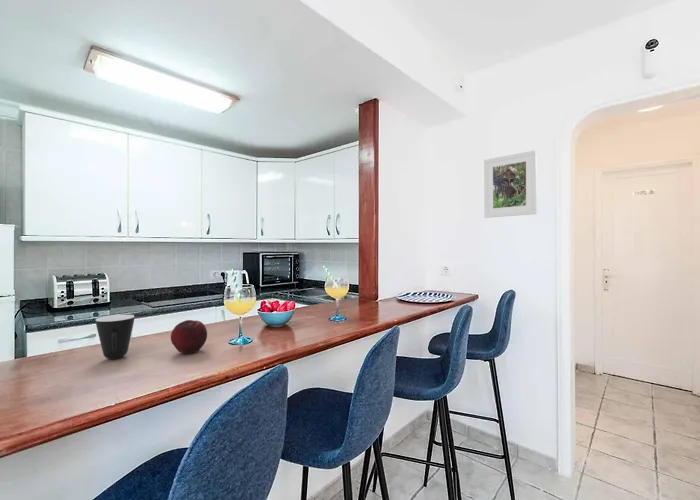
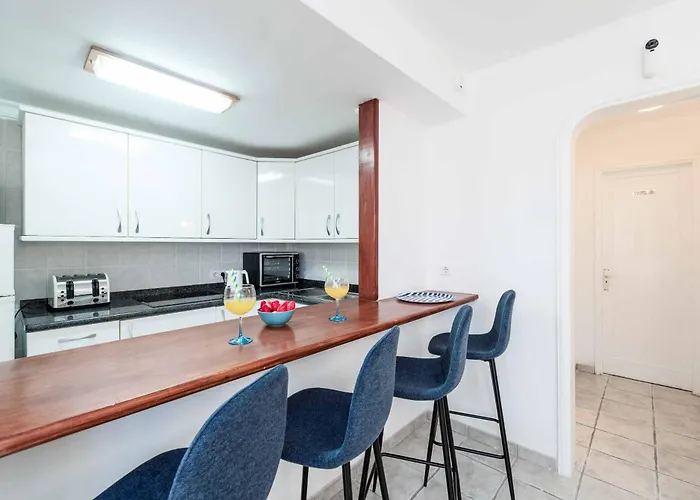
- fruit (189, 336)
- mug (115, 338)
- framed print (509, 185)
